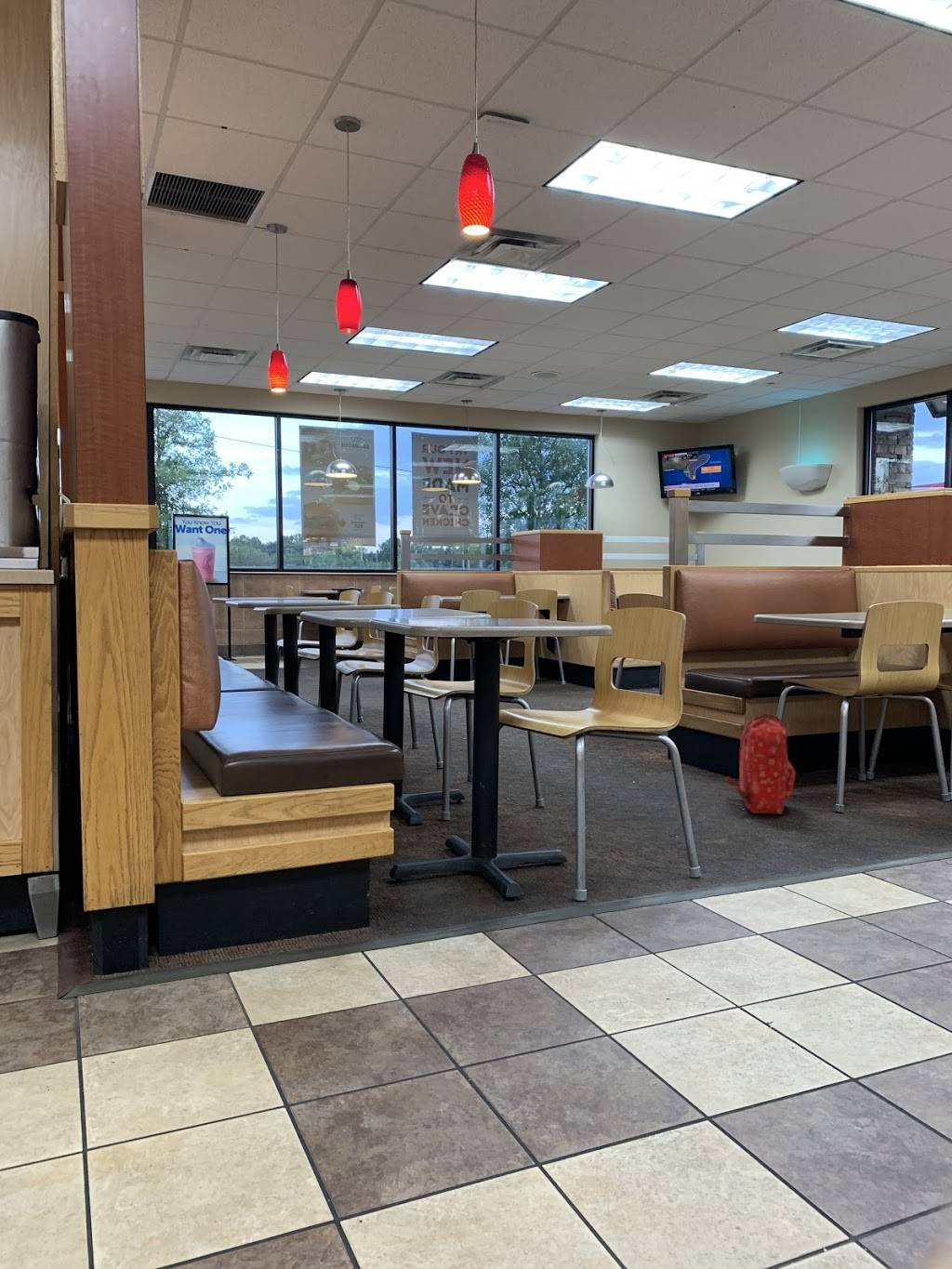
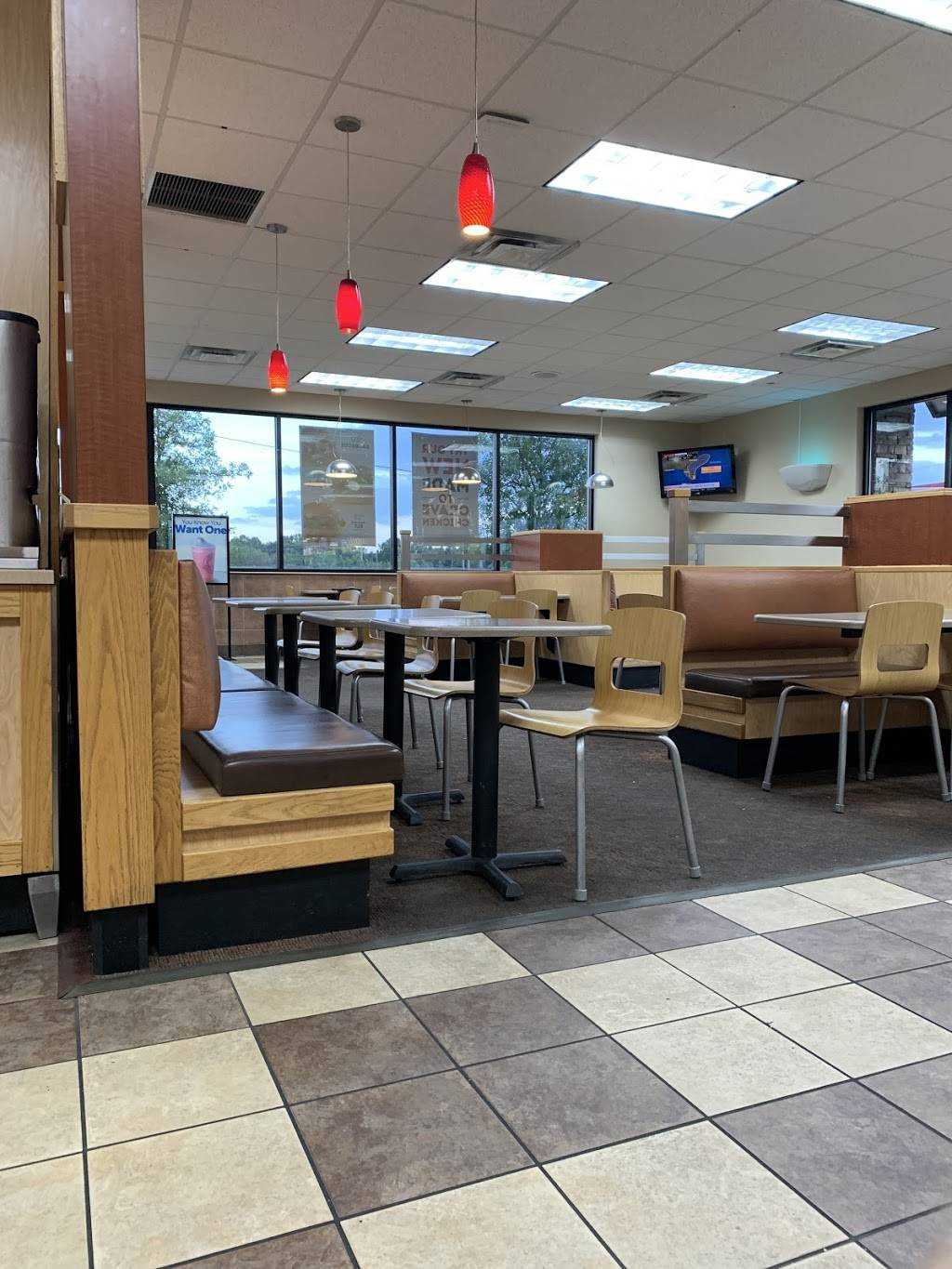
- backpack (757, 760)
